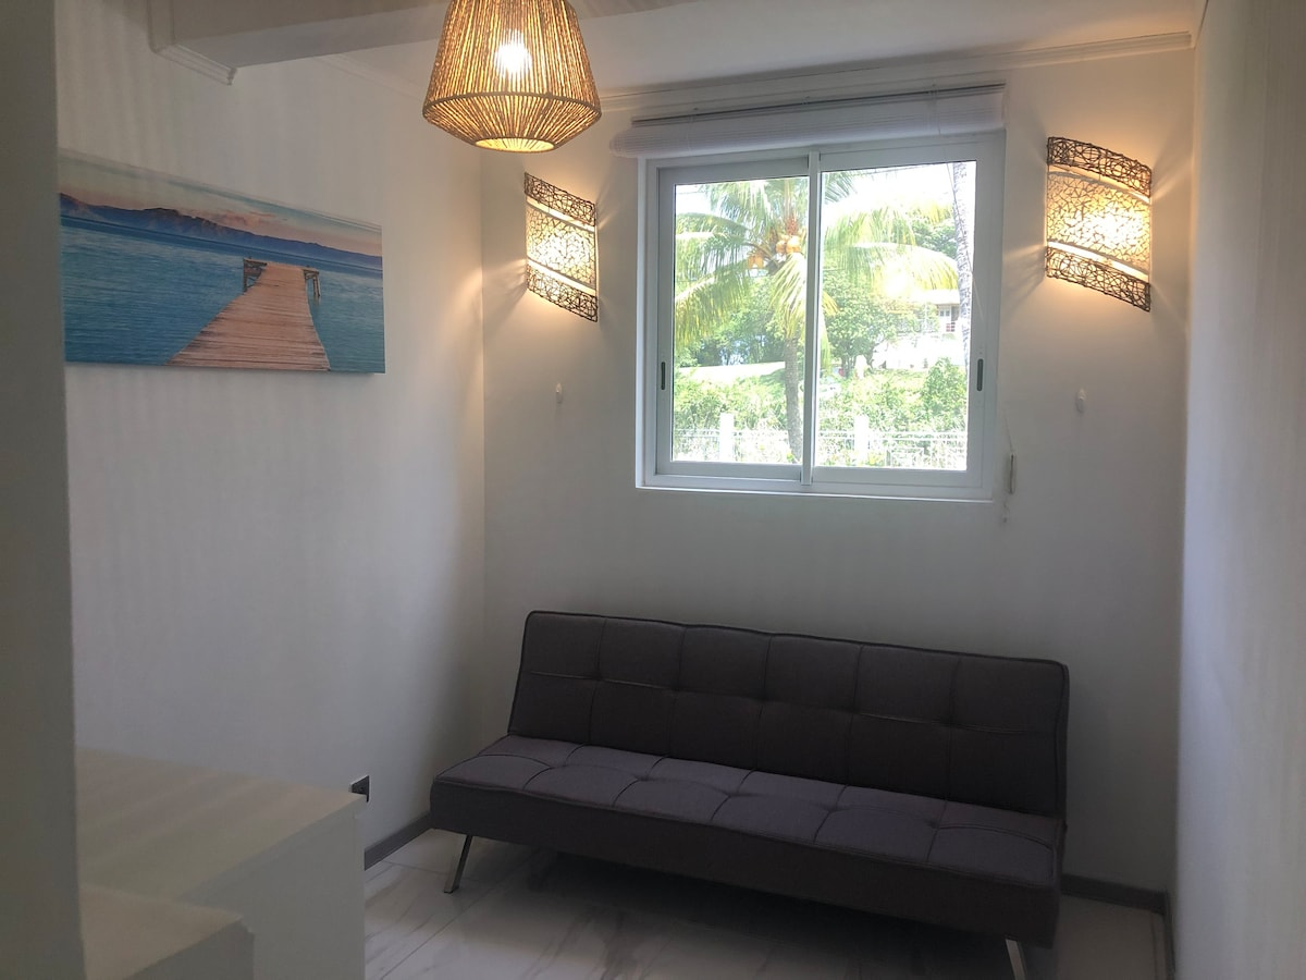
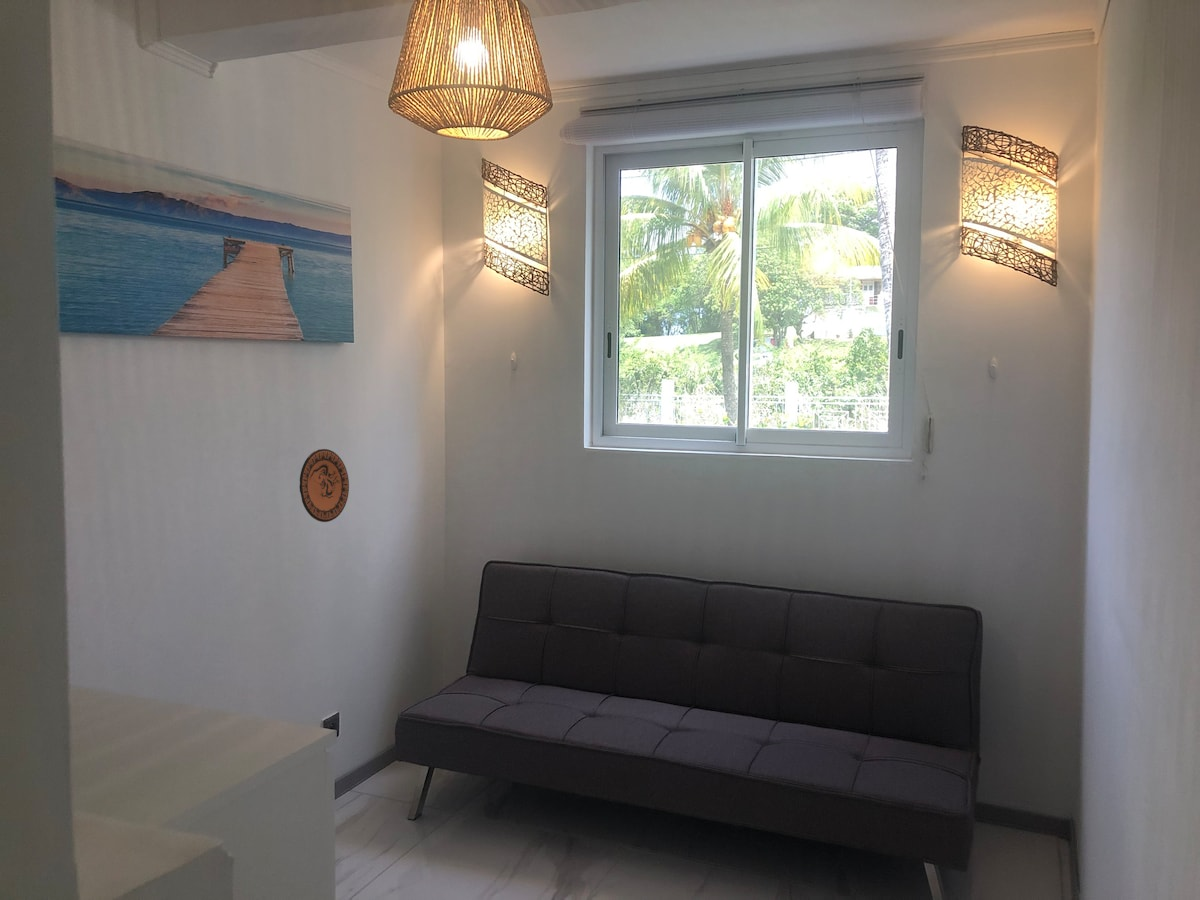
+ decorative plate (323, 485)
